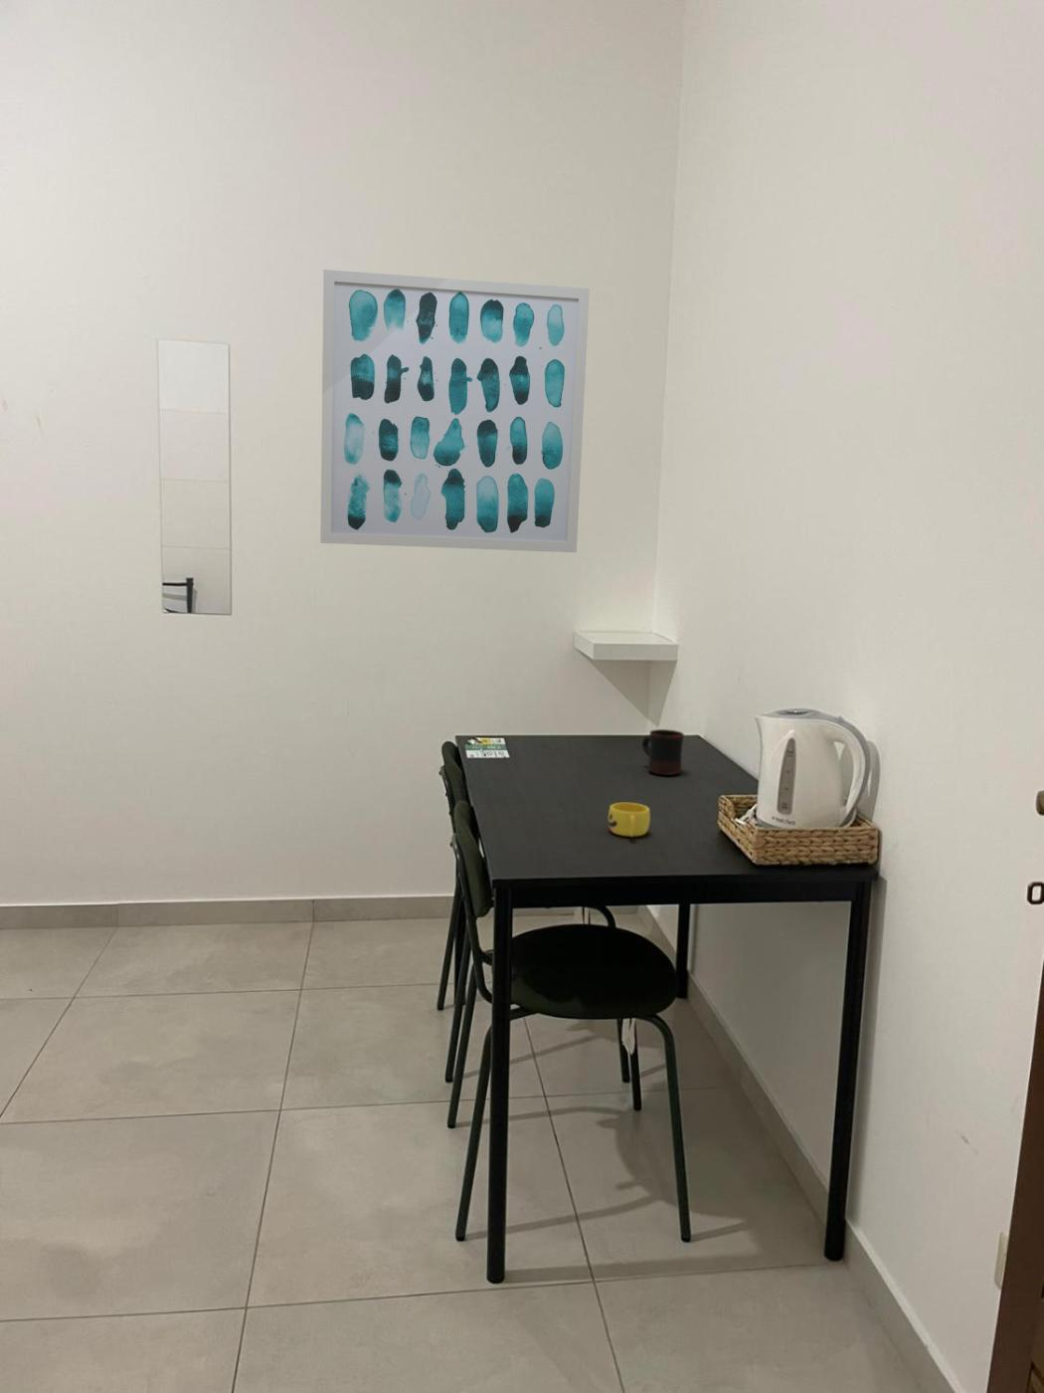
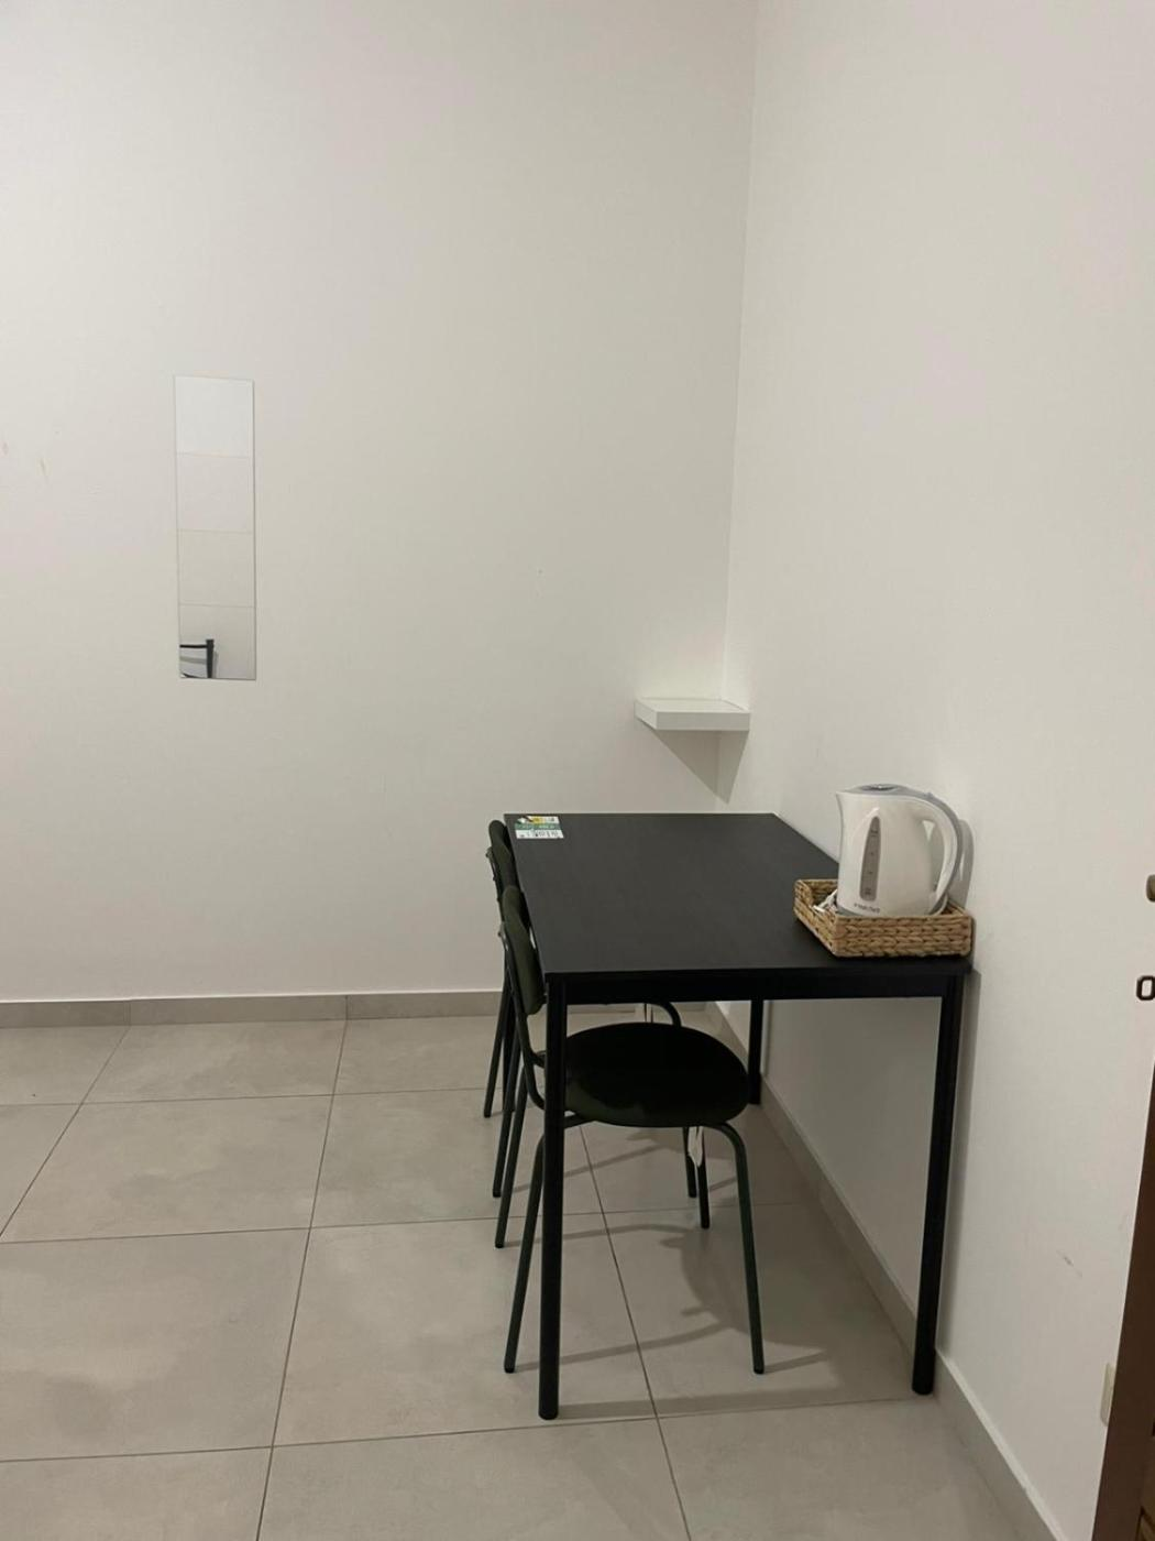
- mug (659, 750)
- cup (629, 820)
- wall art (454, 416)
